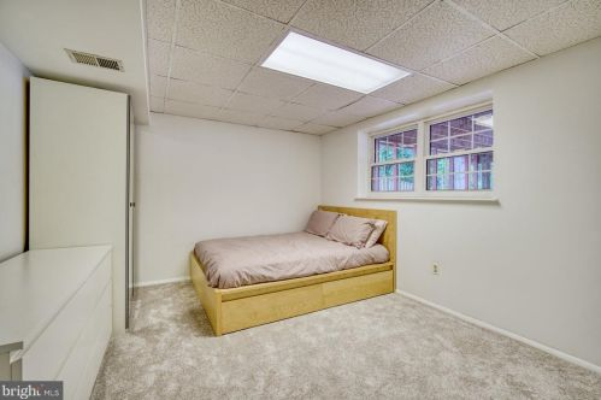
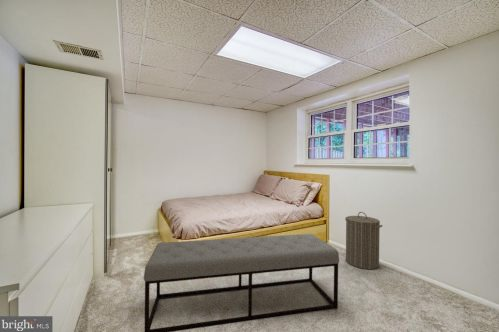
+ laundry hamper (362, 237)
+ bench (244, 273)
